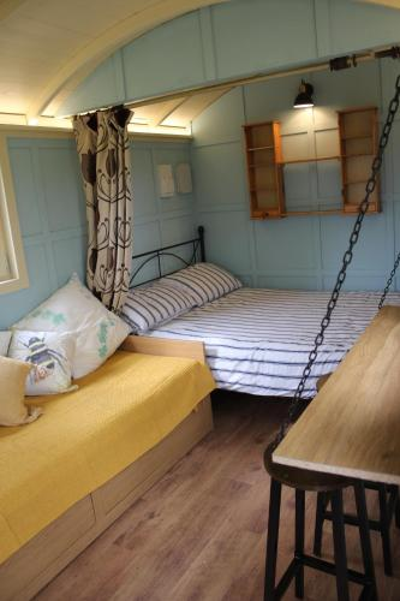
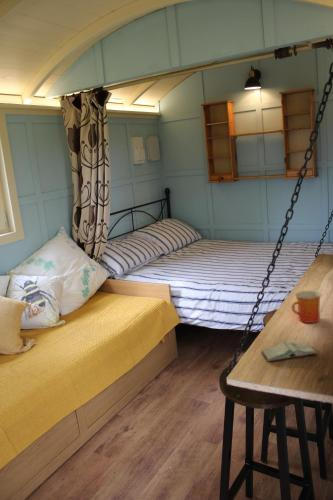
+ mug (307, 307)
+ book (288, 349)
